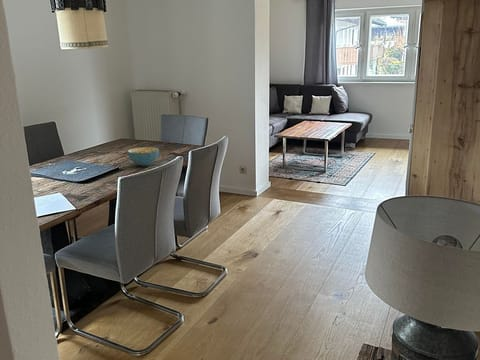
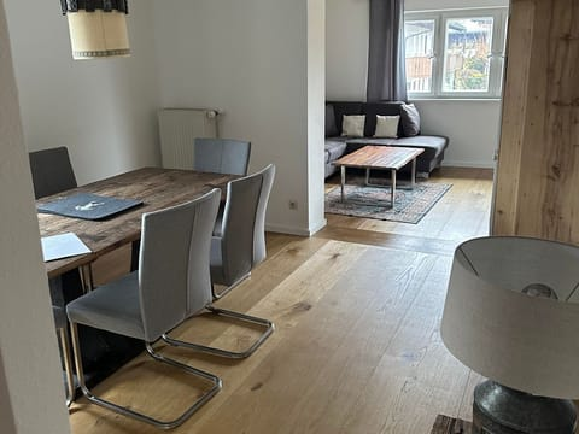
- cereal bowl (143, 157)
